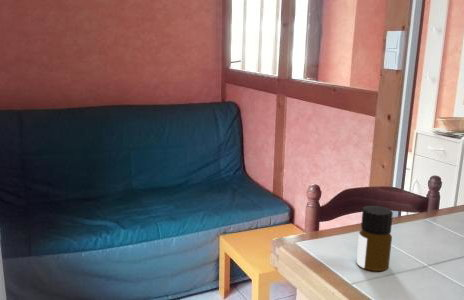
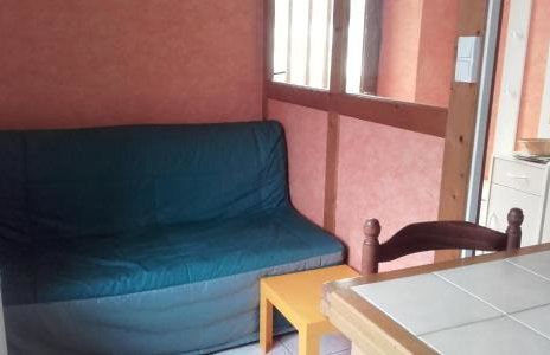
- bottle (375, 237)
